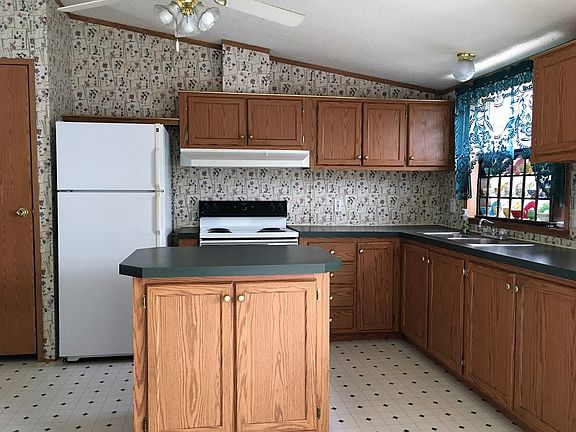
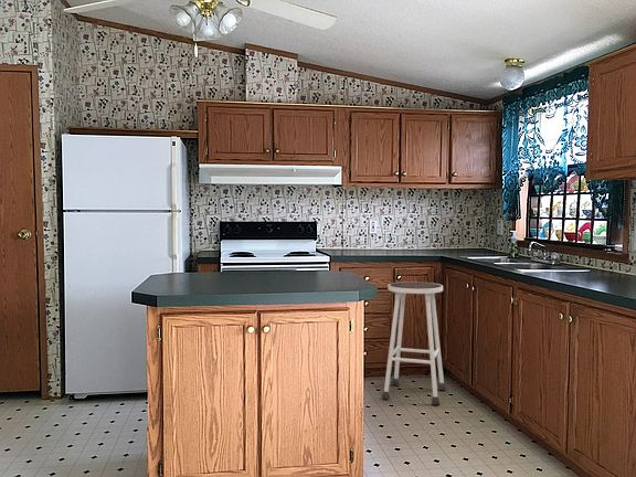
+ stool (414, 349)
